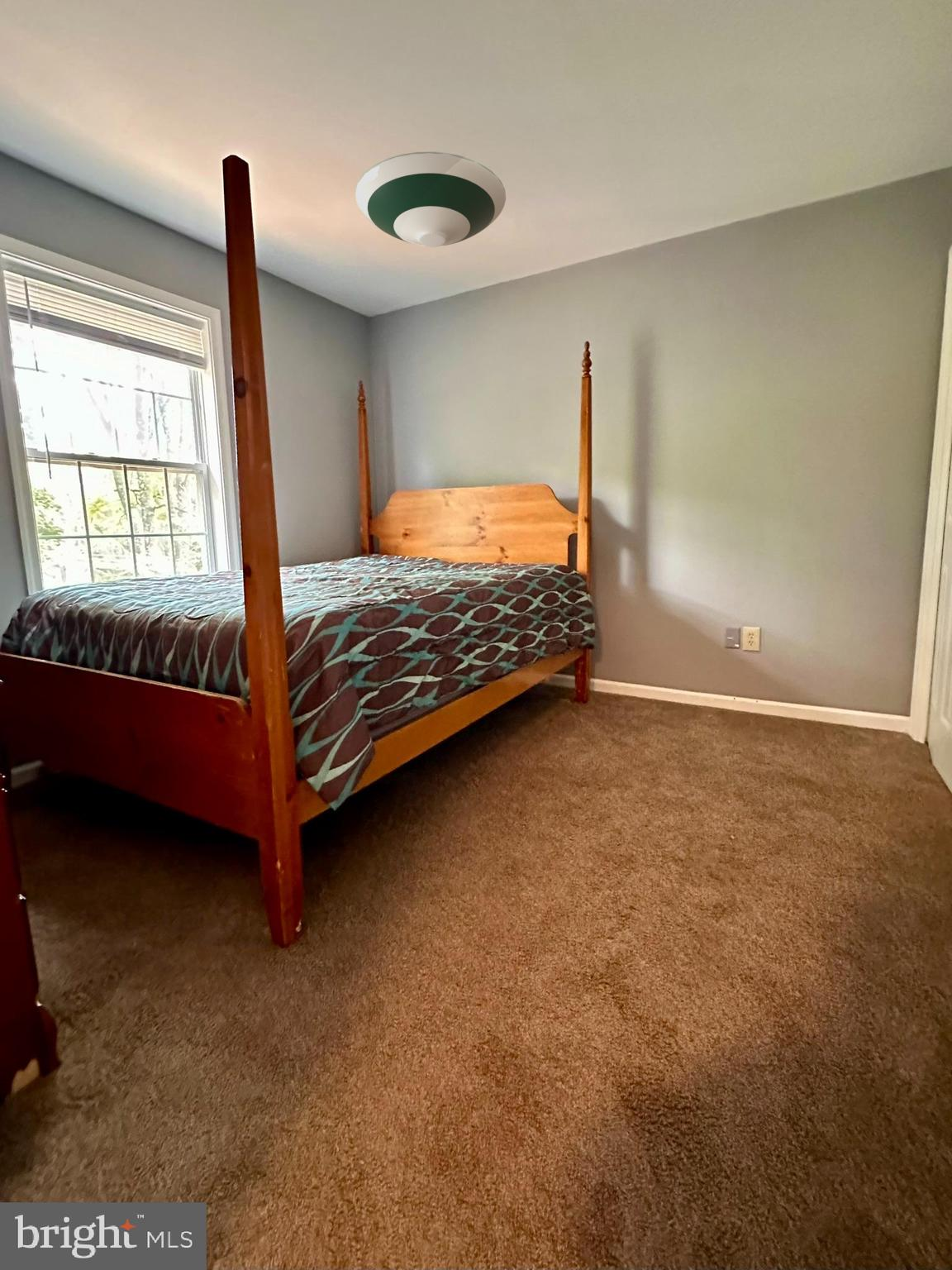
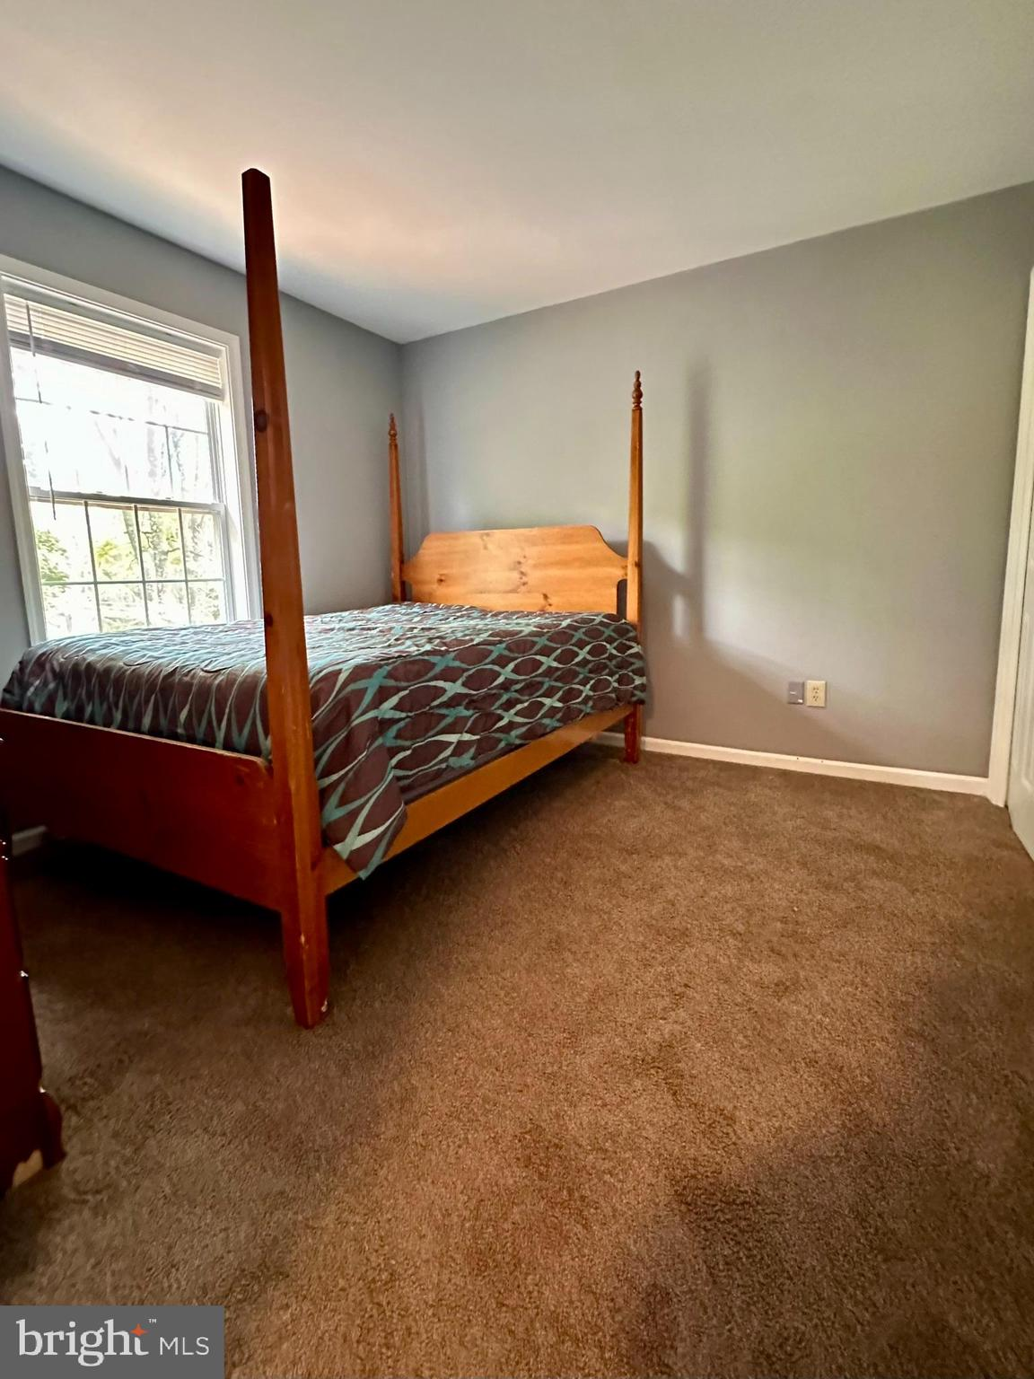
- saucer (431, 221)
